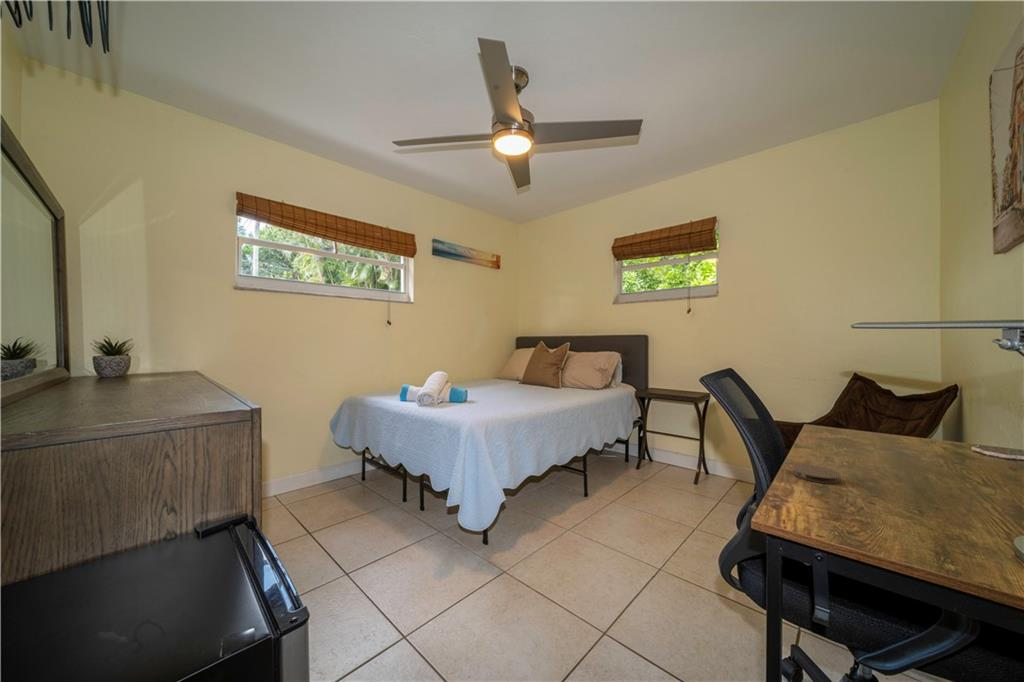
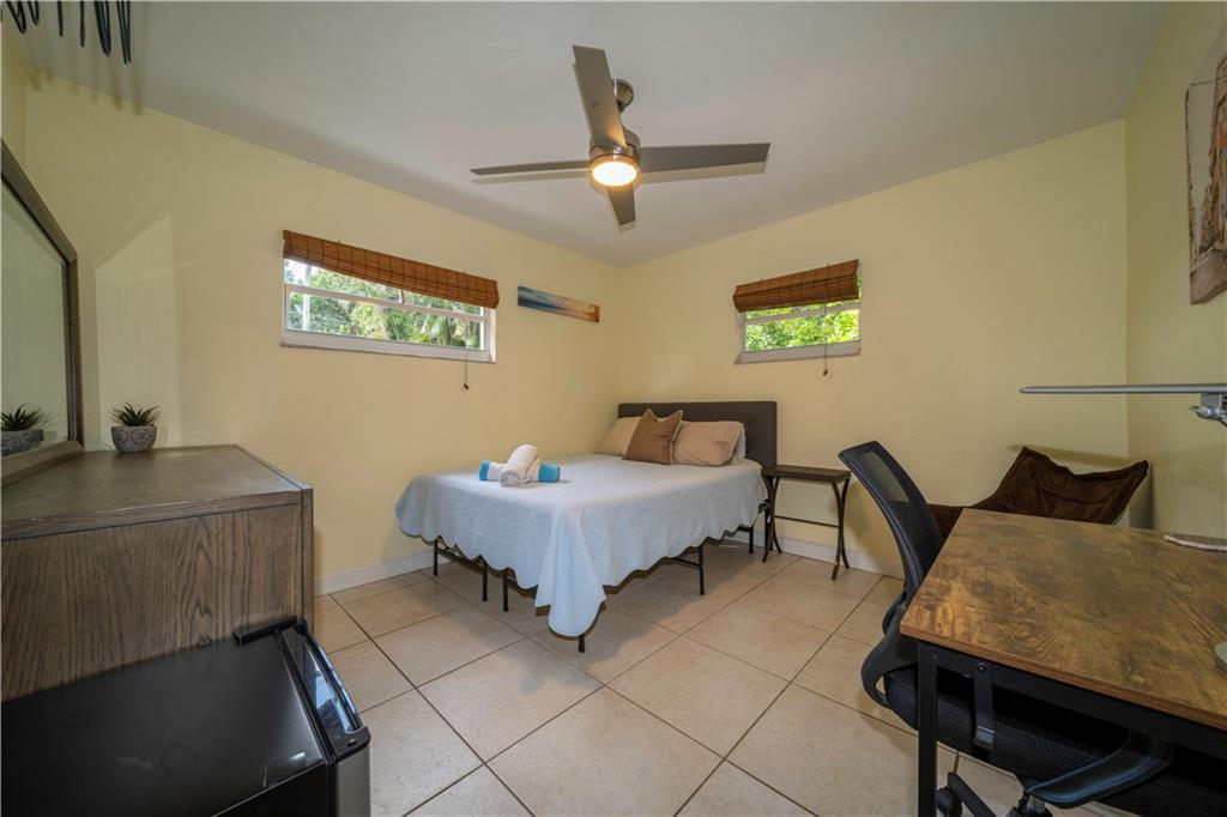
- coaster (815, 473)
